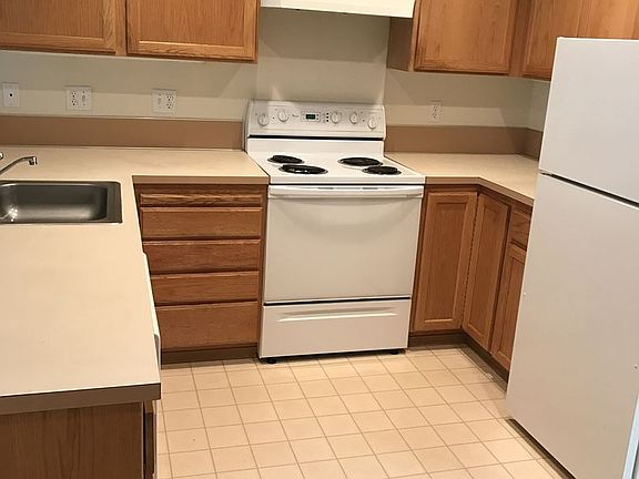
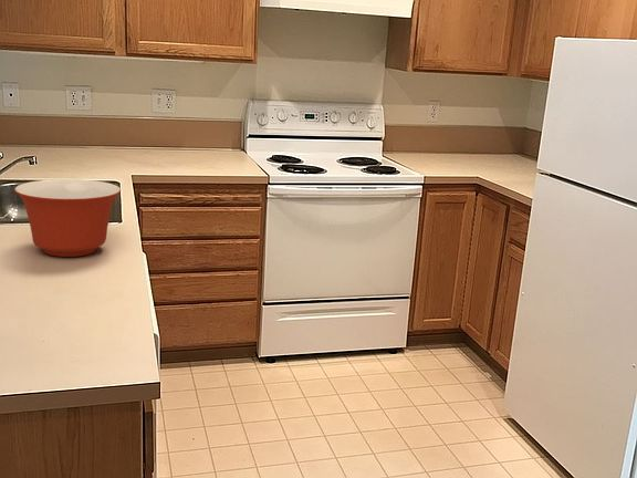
+ mixing bowl (69, 219)
